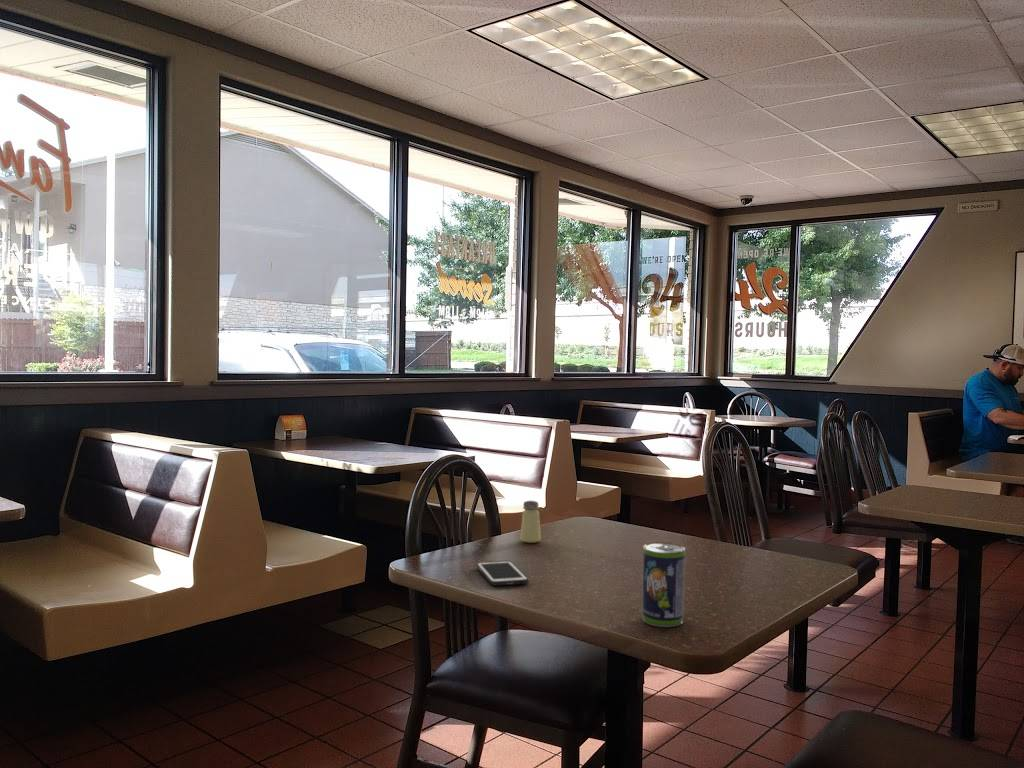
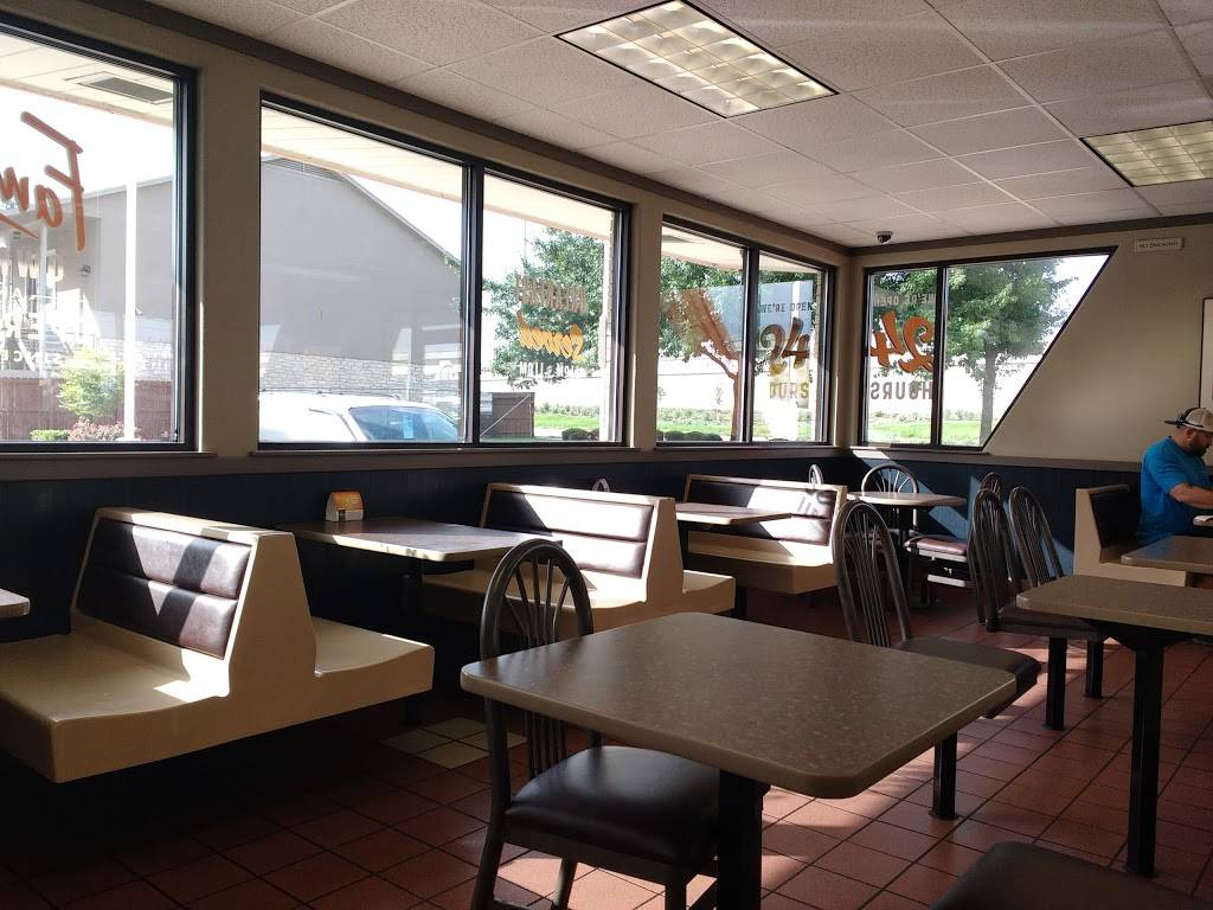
- cell phone (501, 572)
- saltshaker (530, 520)
- beverage can (663, 583)
